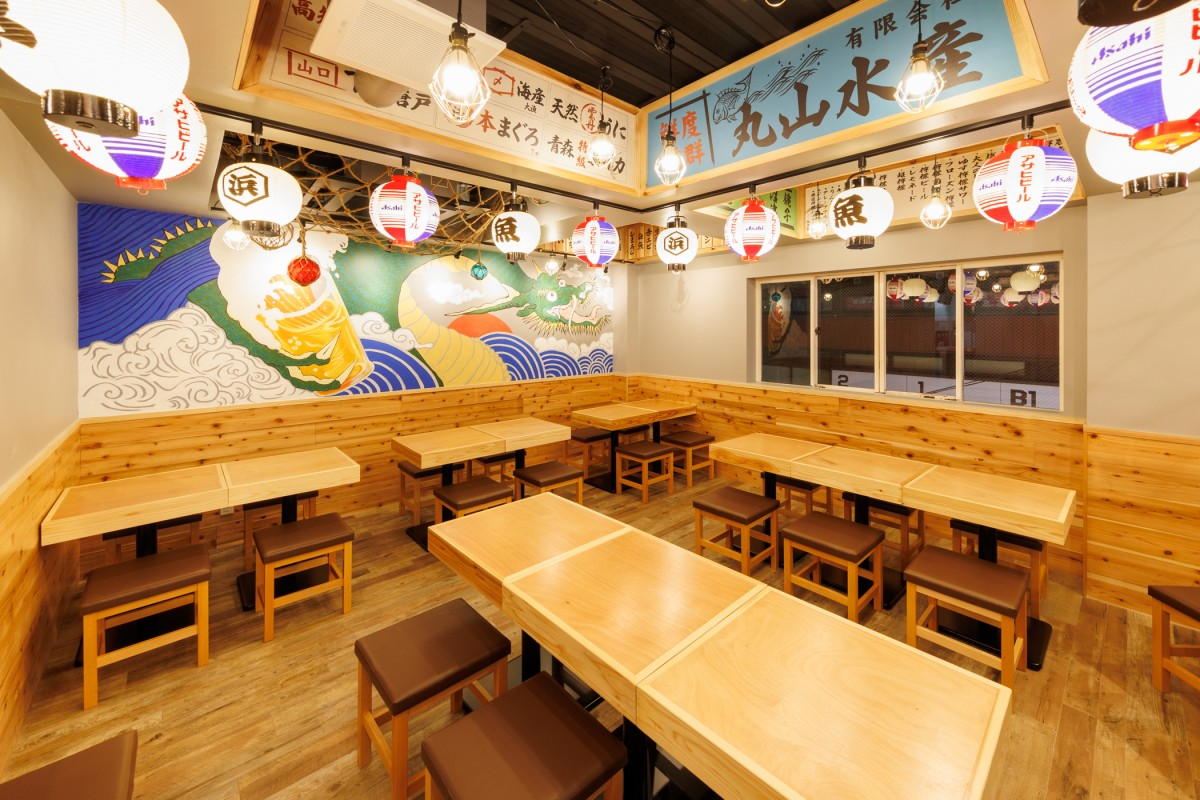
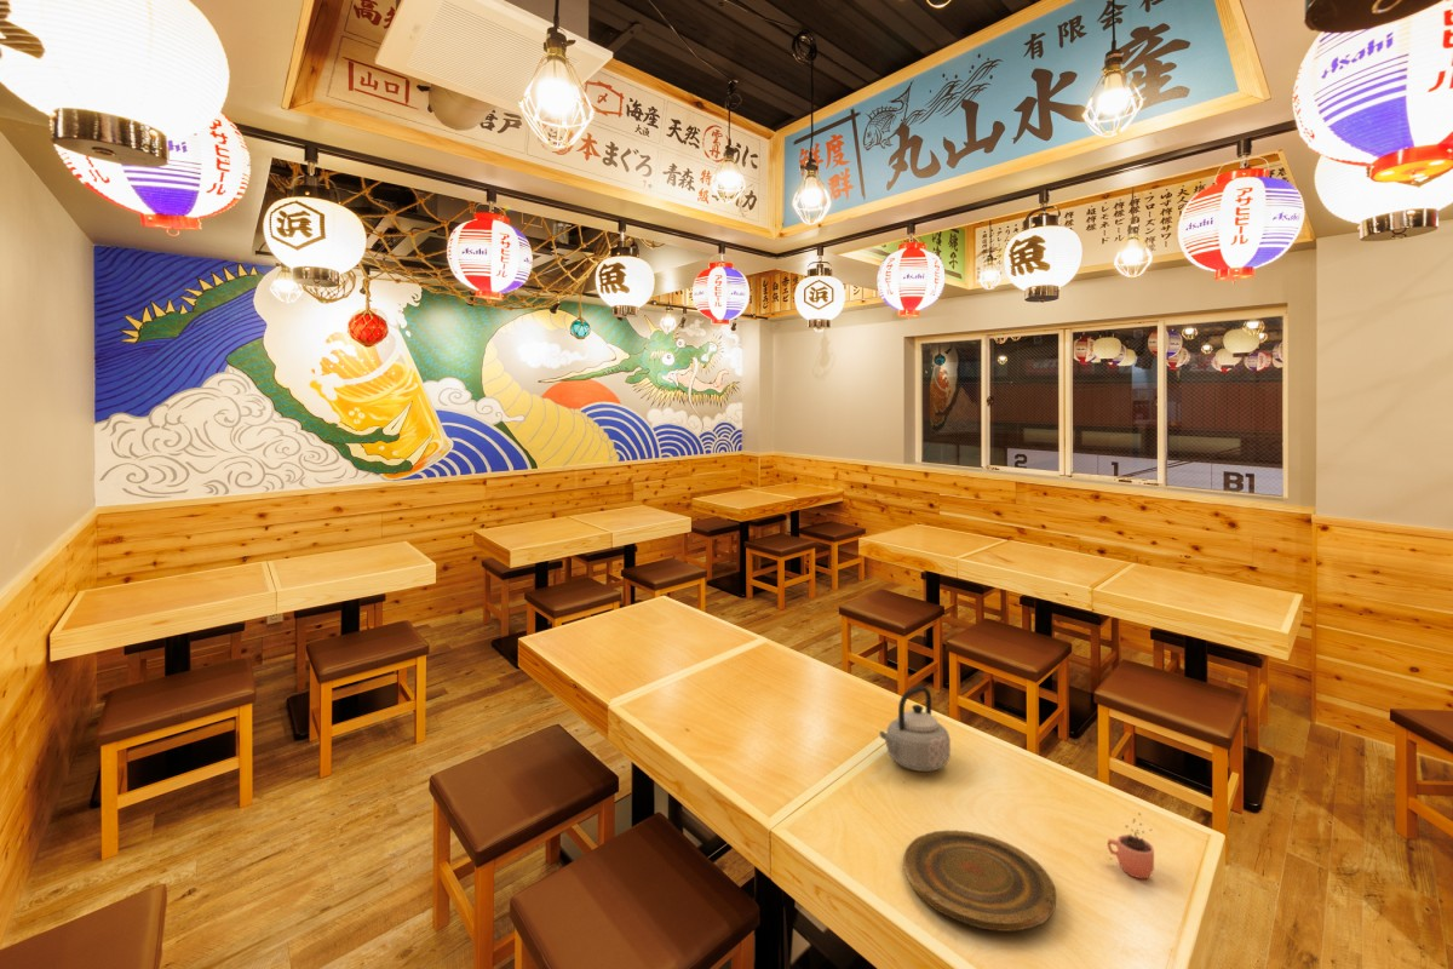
+ cocoa (1130, 842)
+ plate (976, 875)
+ teapot (912, 728)
